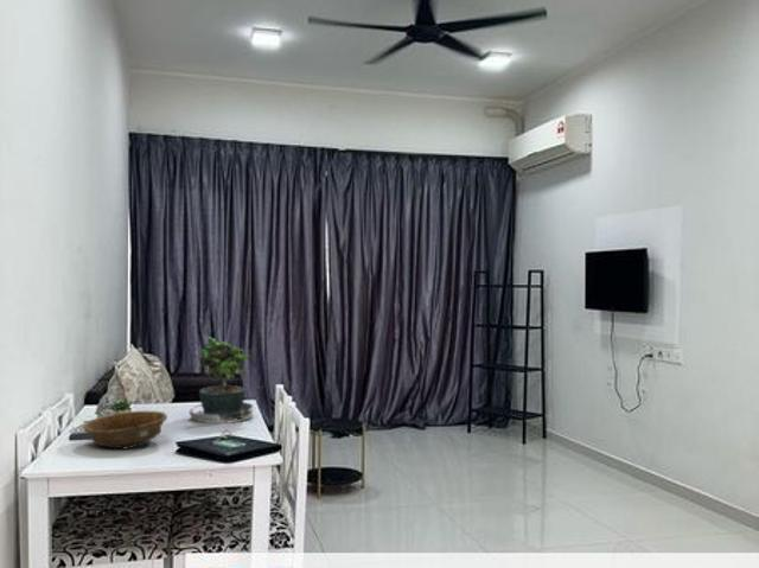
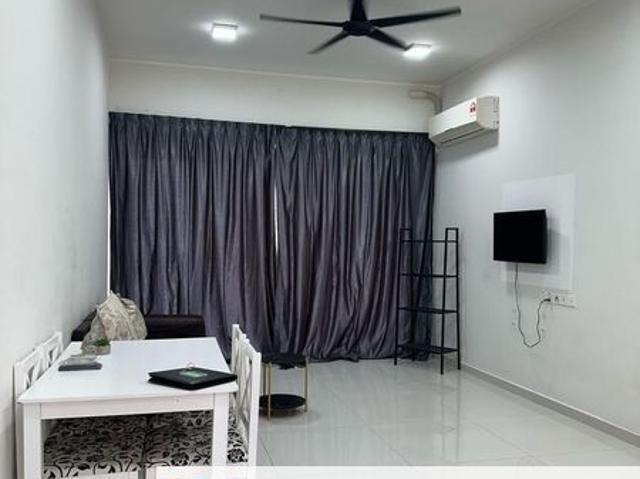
- decorative bowl (126, 430)
- potted plant (223, 376)
